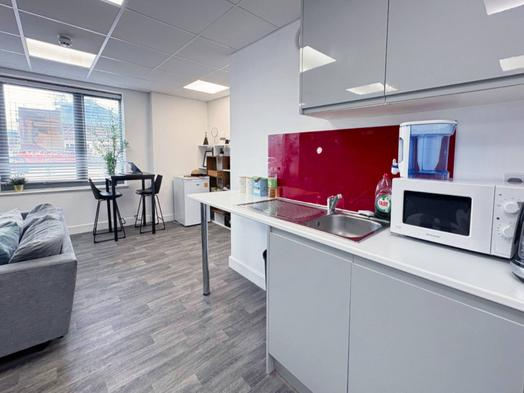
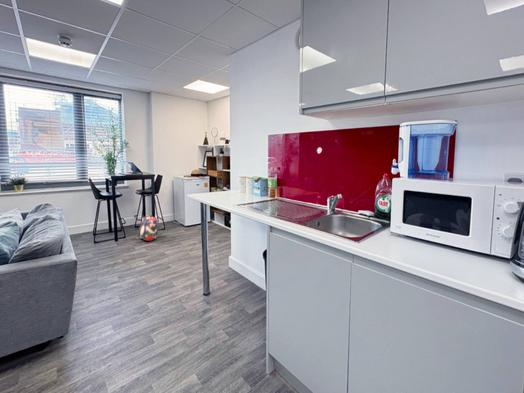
+ backpack (148, 227)
